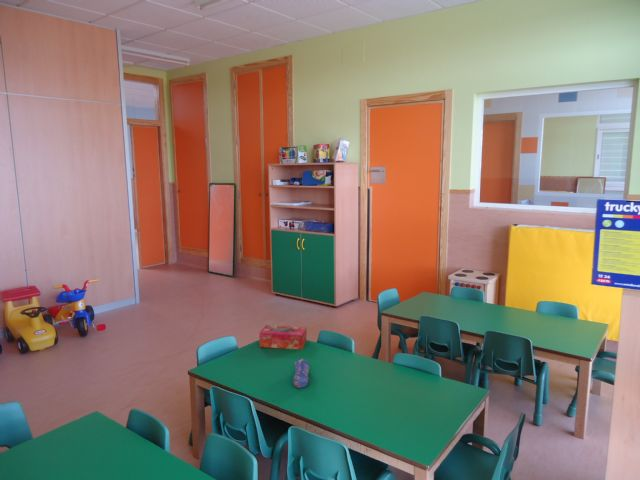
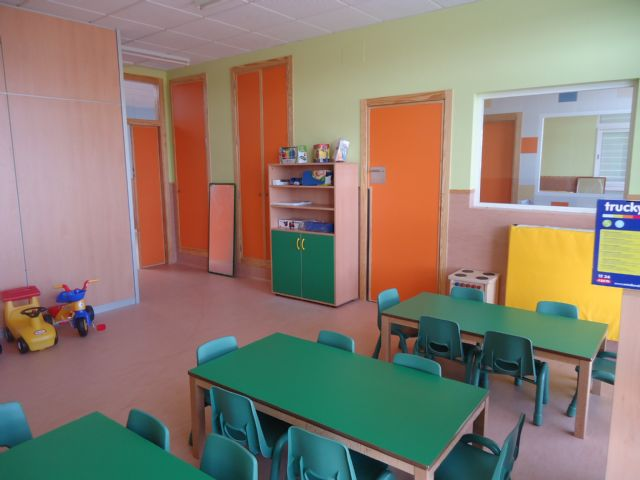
- pencil case (301, 372)
- tissue box (283, 337)
